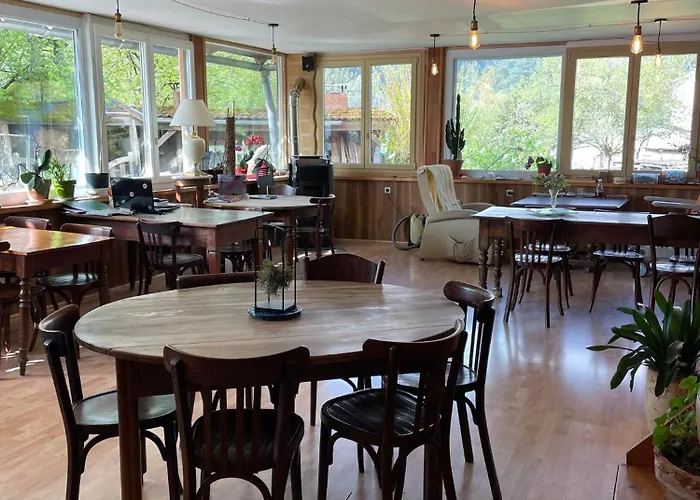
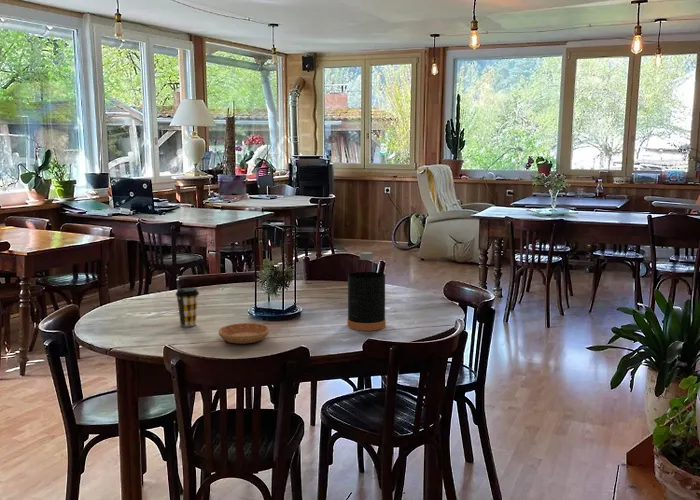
+ saucer (244, 333)
+ coffee cup (187, 307)
+ bottle (366, 289)
